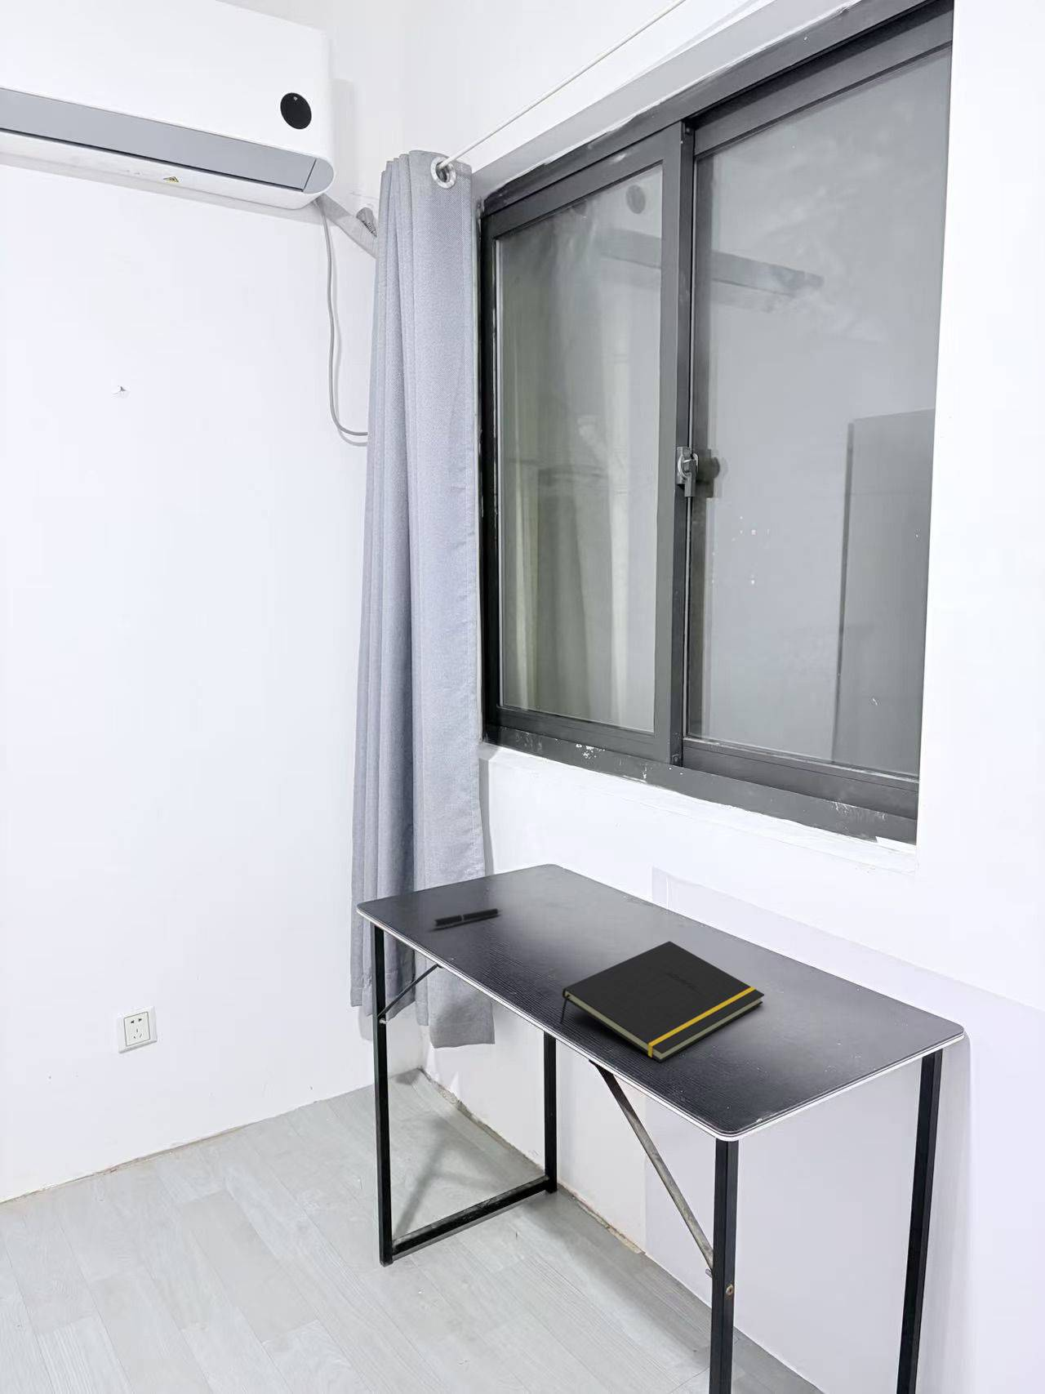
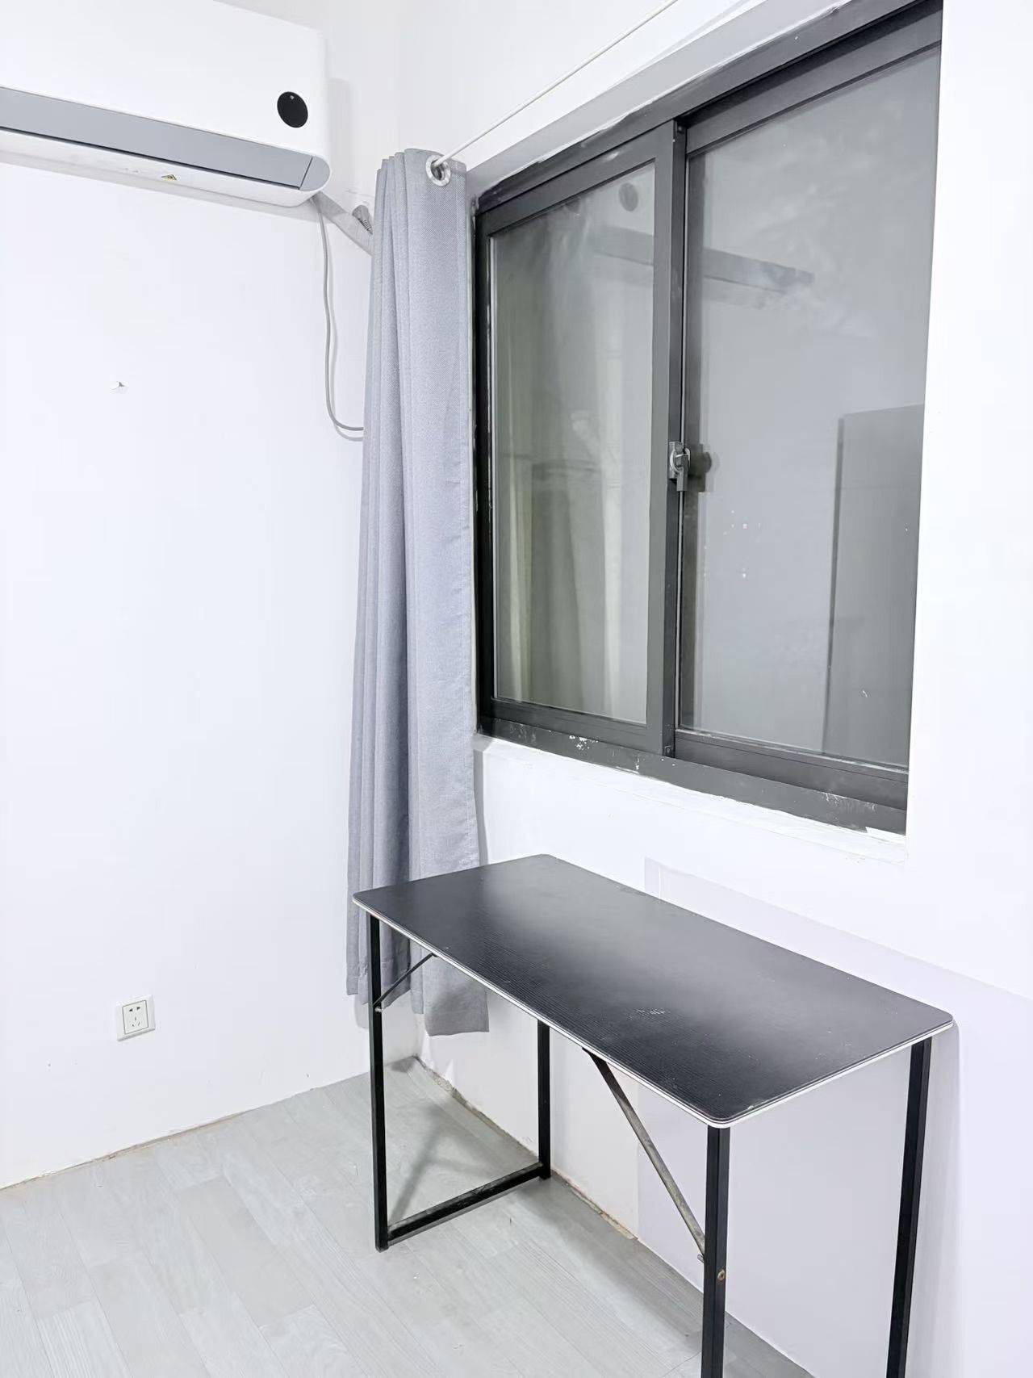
- notepad (664, 996)
- pen (469, 917)
